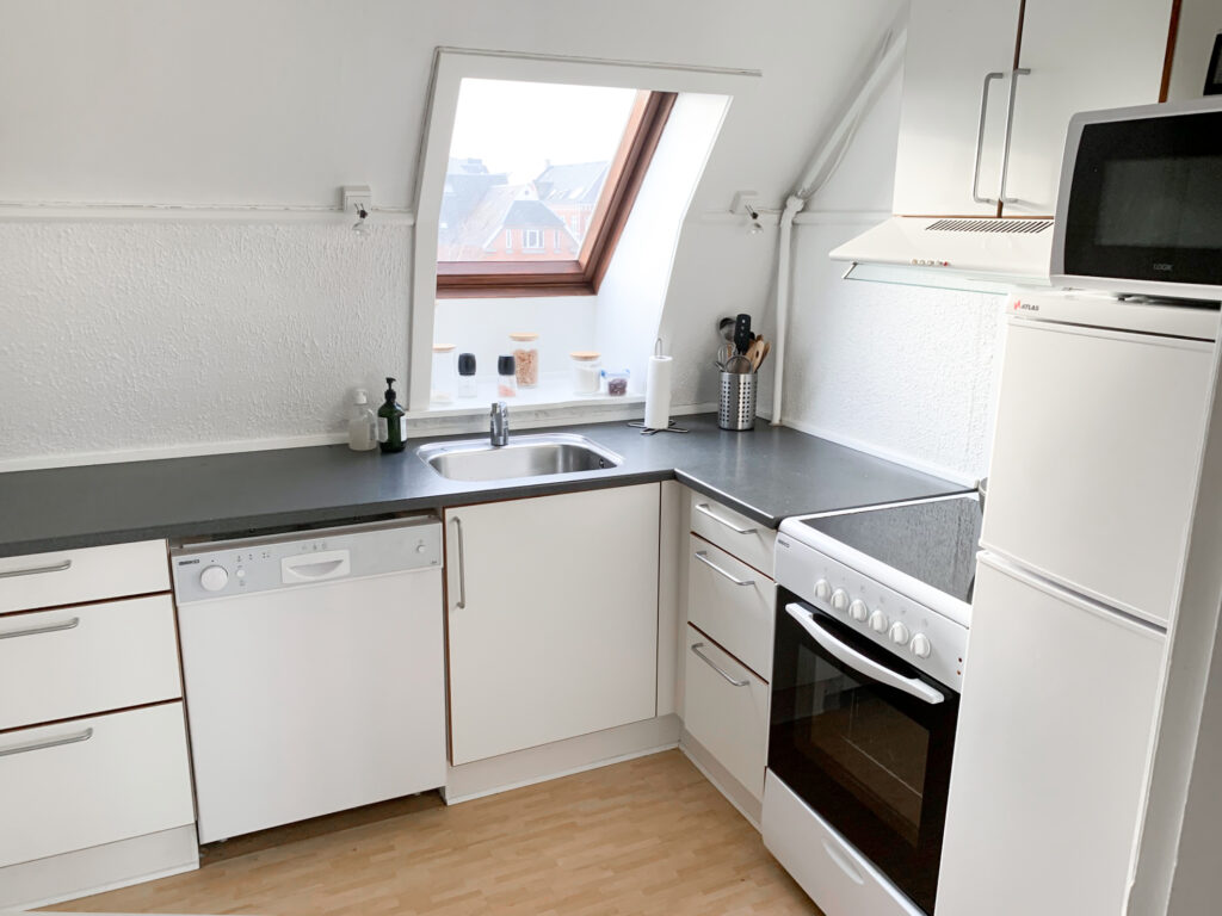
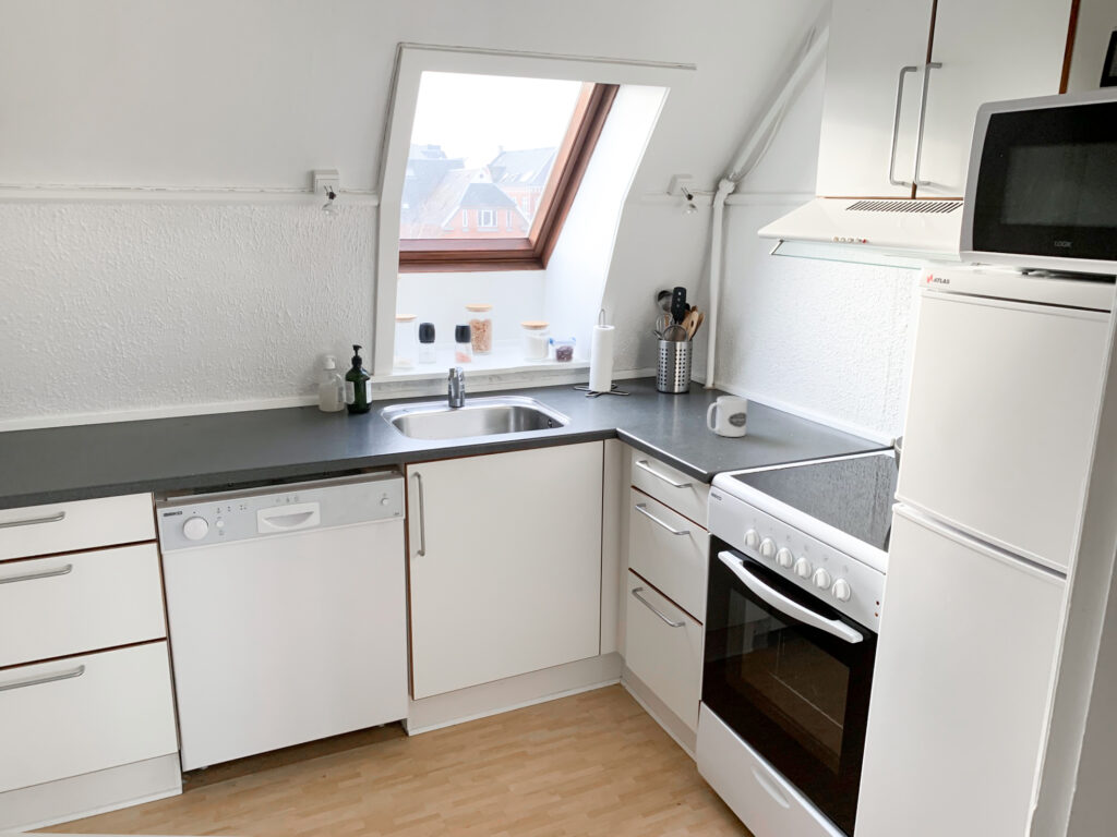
+ mug (725, 416)
